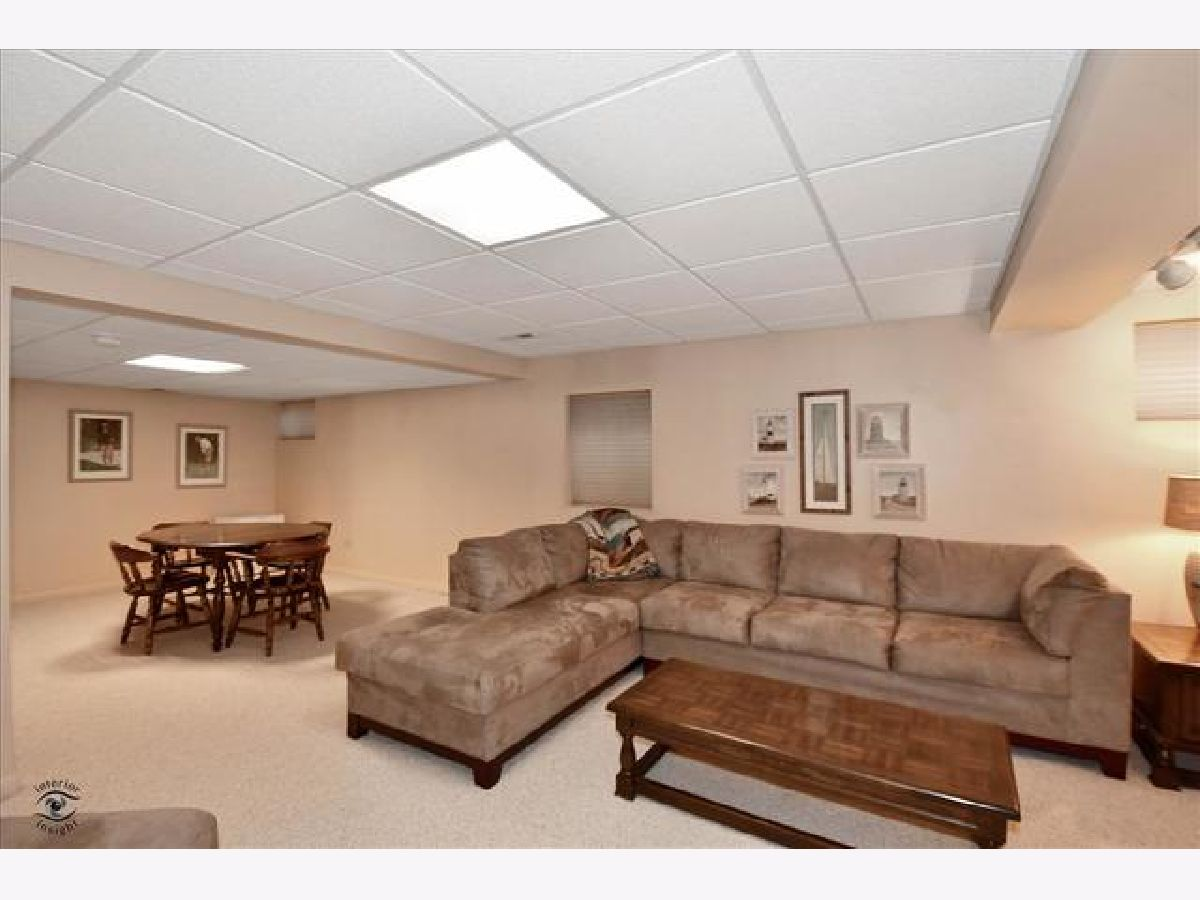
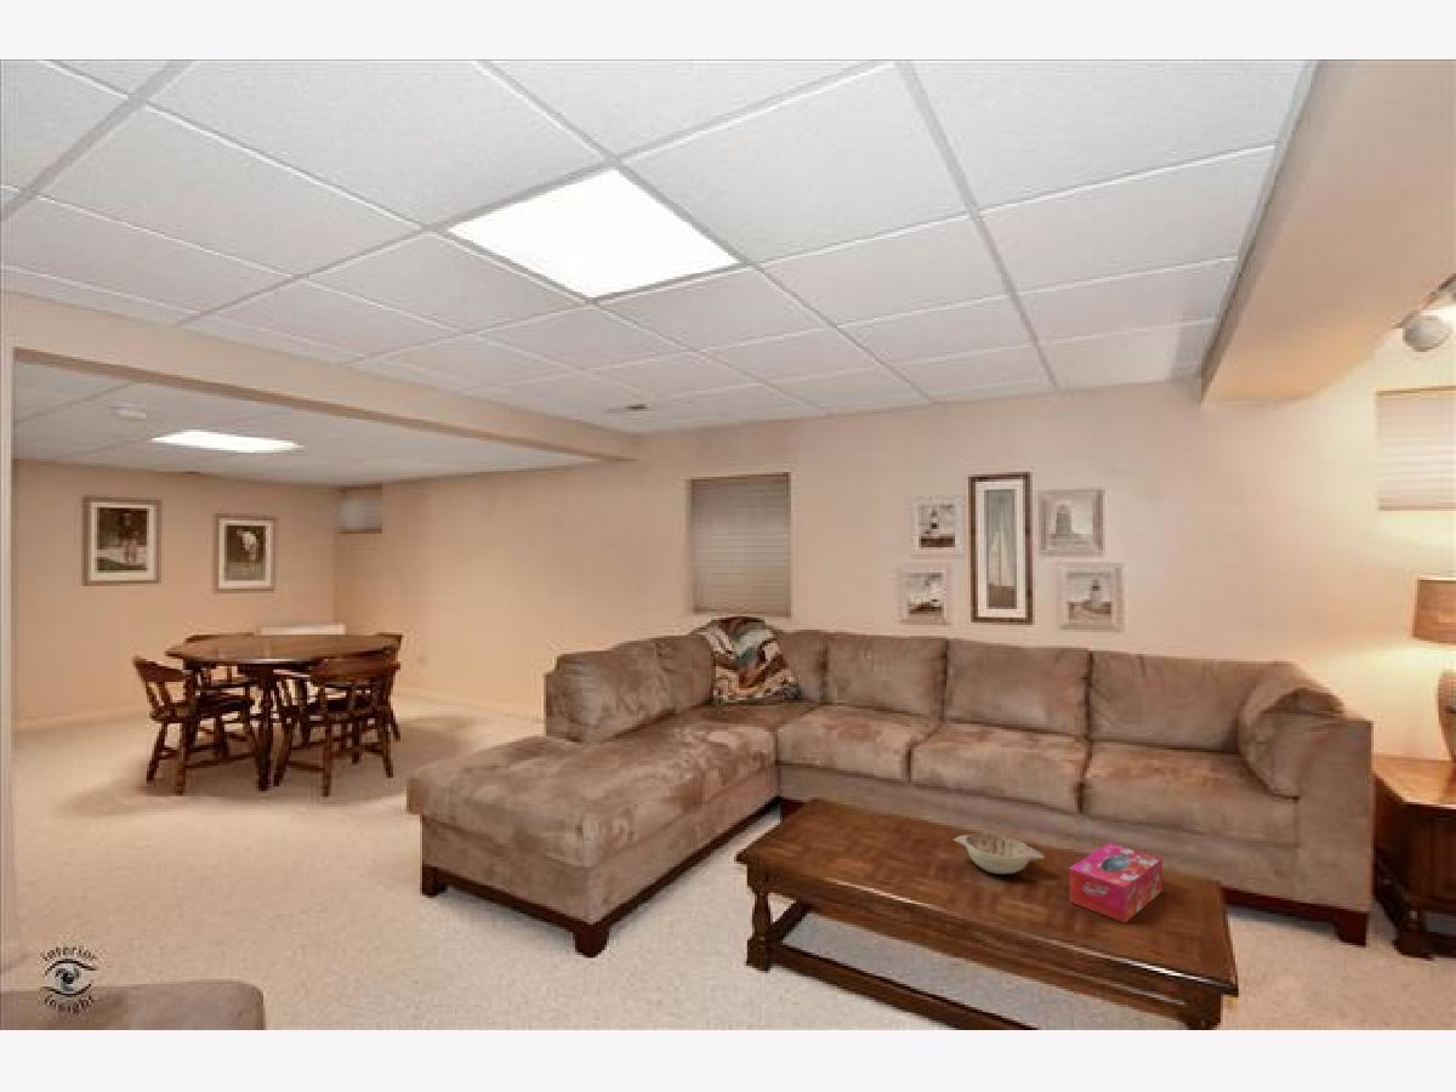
+ decorative bowl (997, 855)
+ tissue box (1116, 880)
